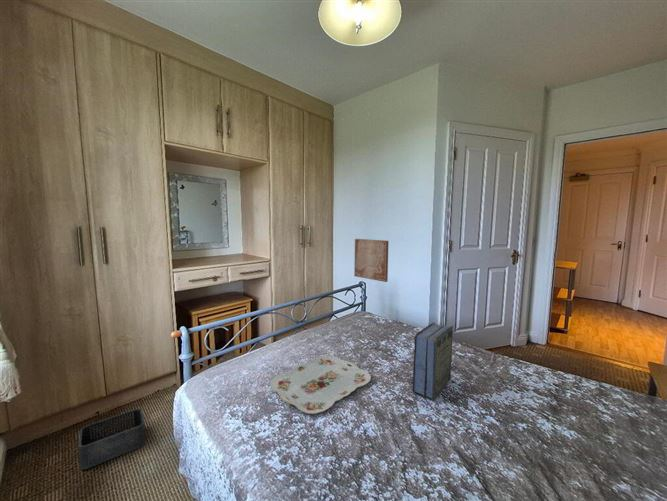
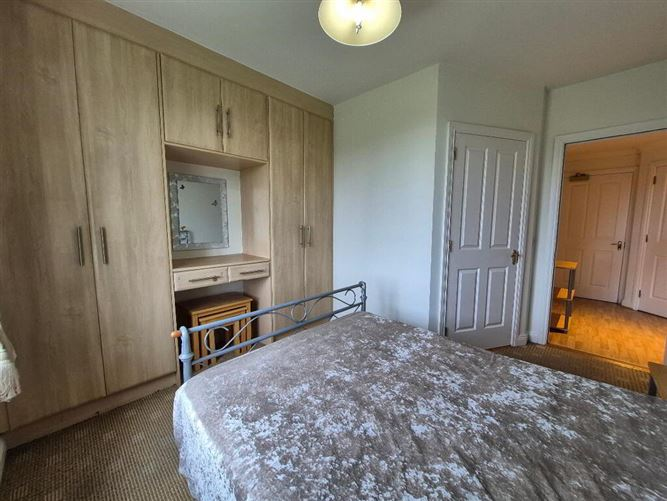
- book (433, 358)
- wall art (370, 259)
- storage bin (113, 436)
- serving tray (321, 380)
